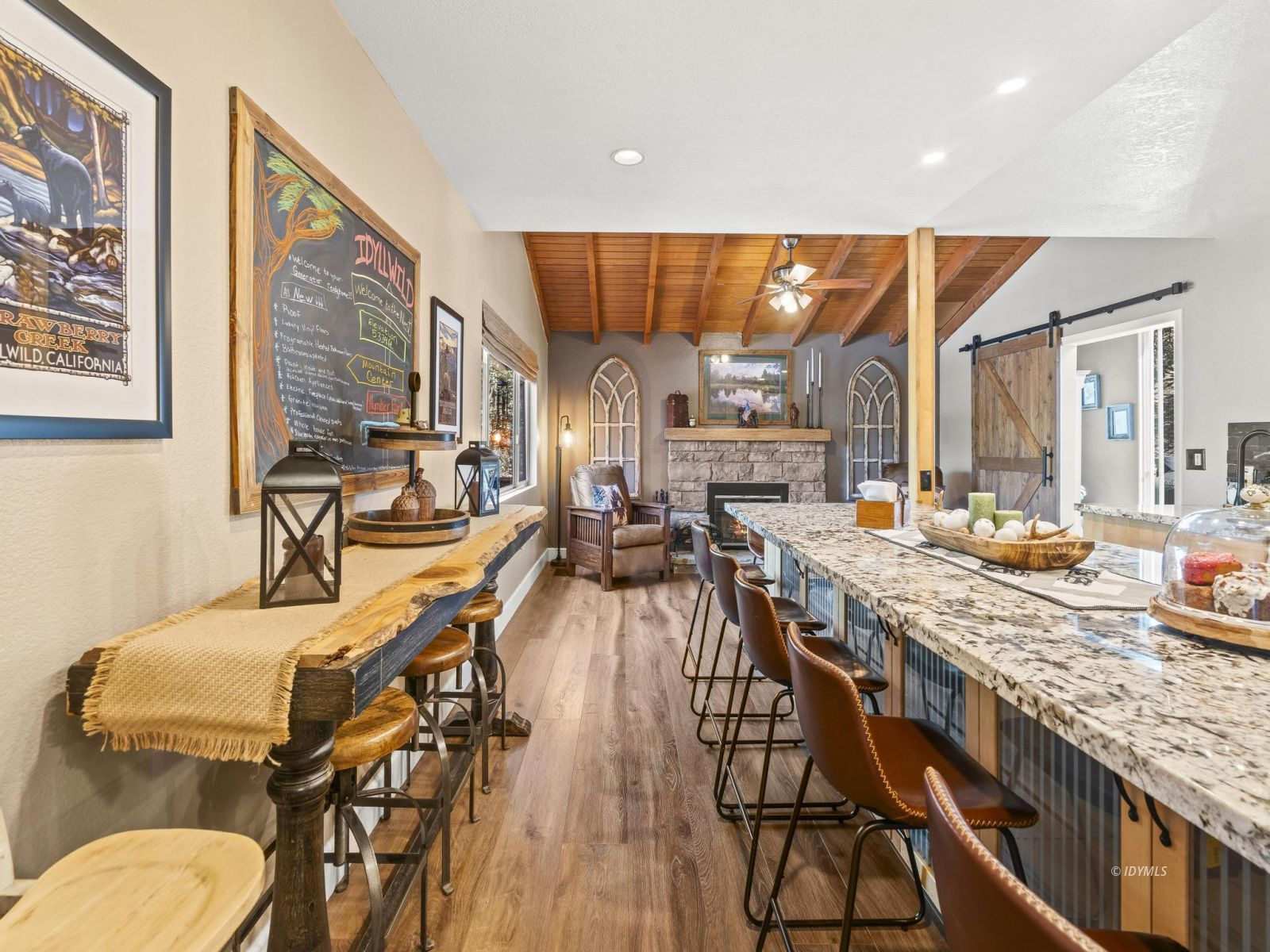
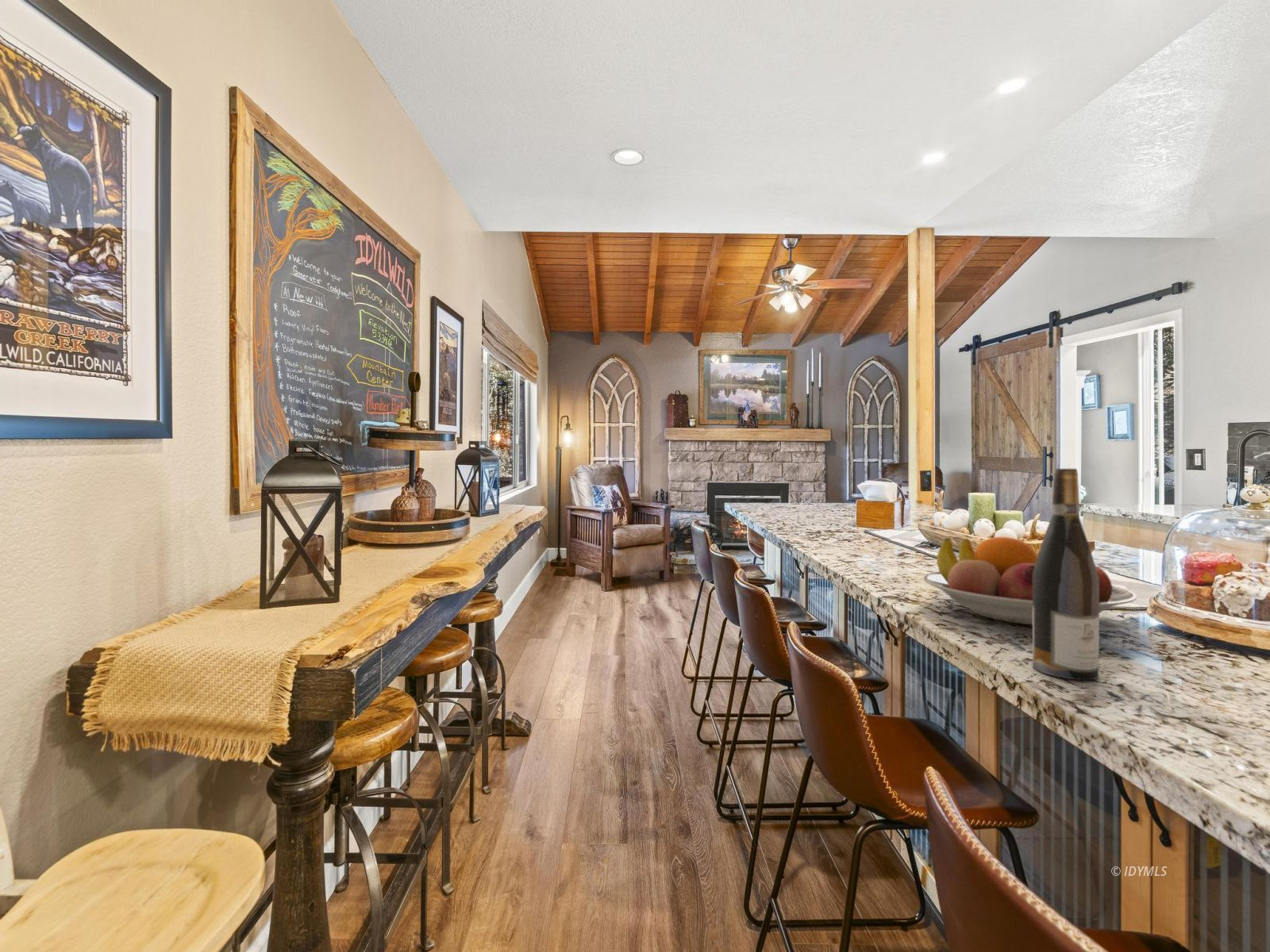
+ wine bottle (1064, 570)
+ fruit bowl (1021, 577)
